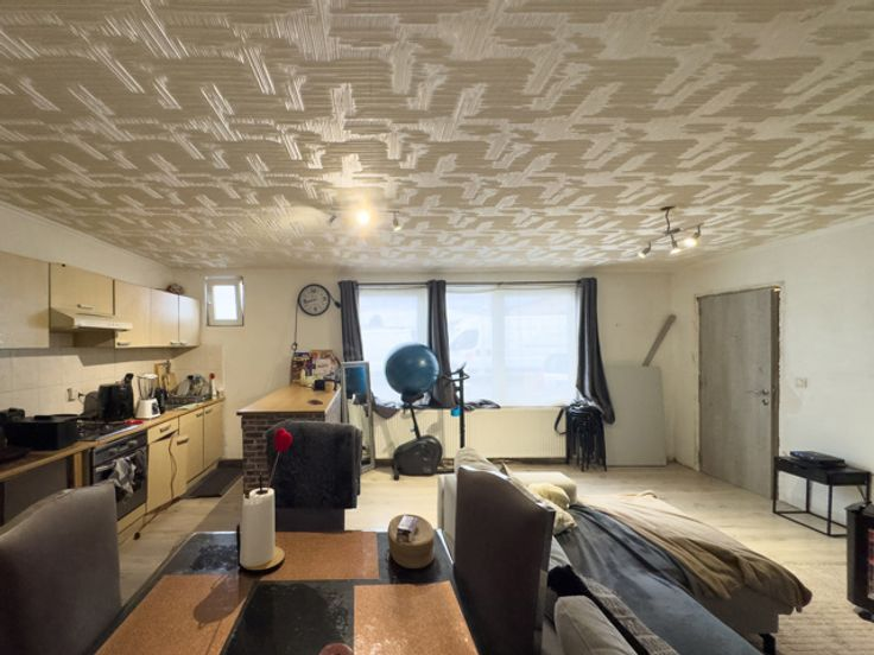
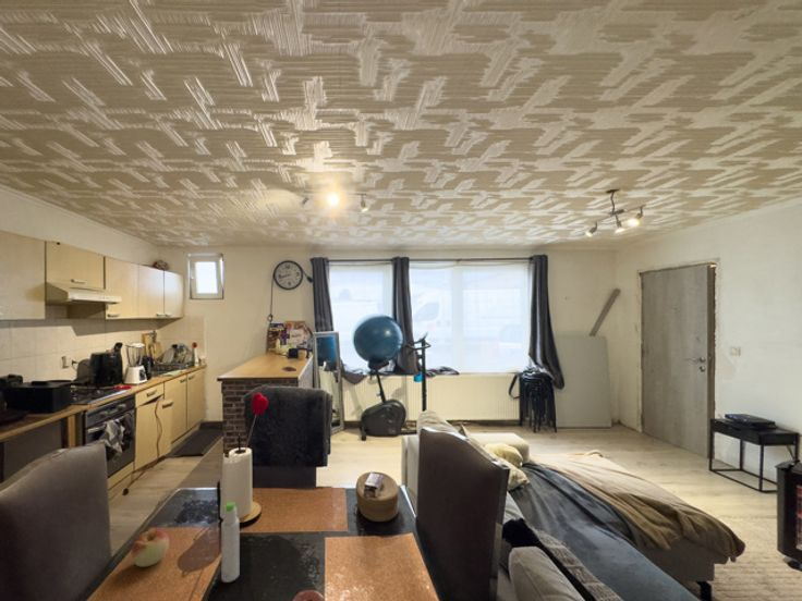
+ apple (150, 547)
+ bottle (230, 540)
